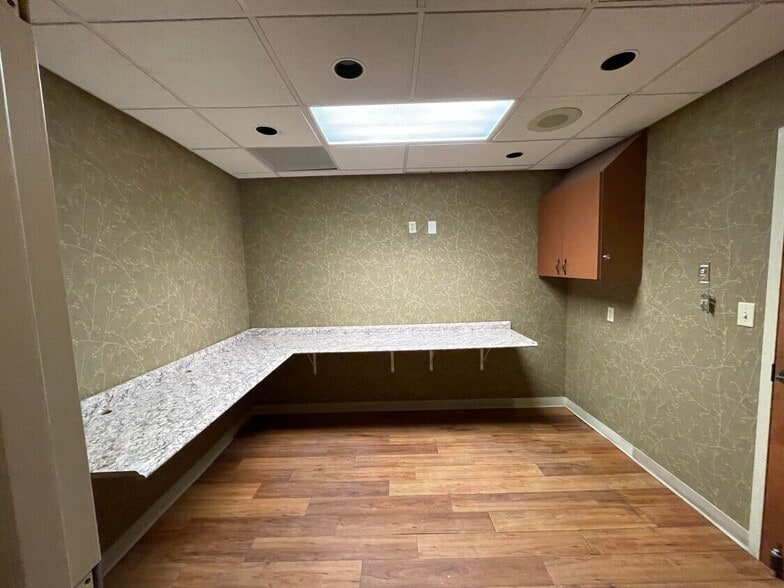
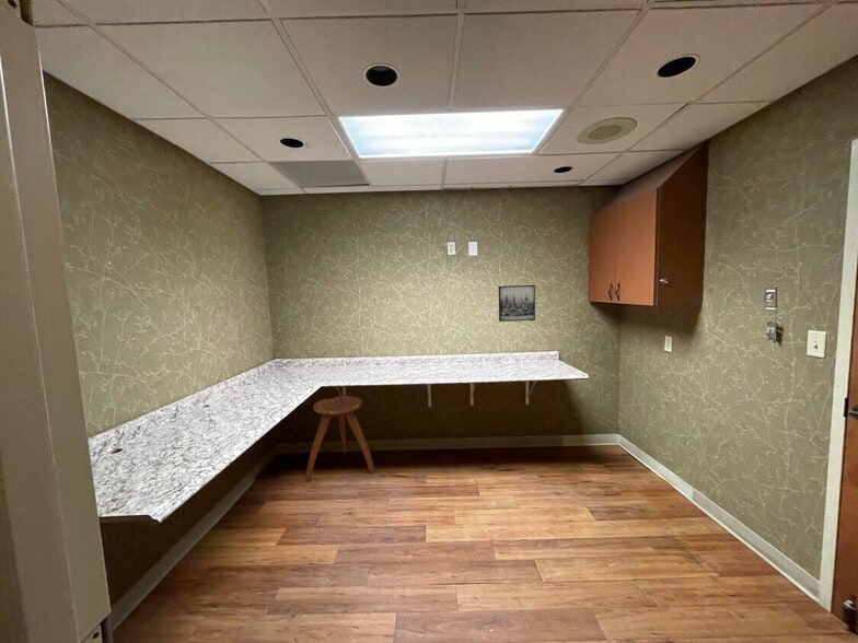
+ stool (344, 433)
+ wall art (517, 303)
